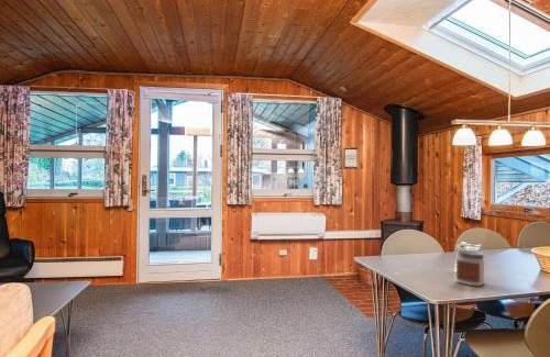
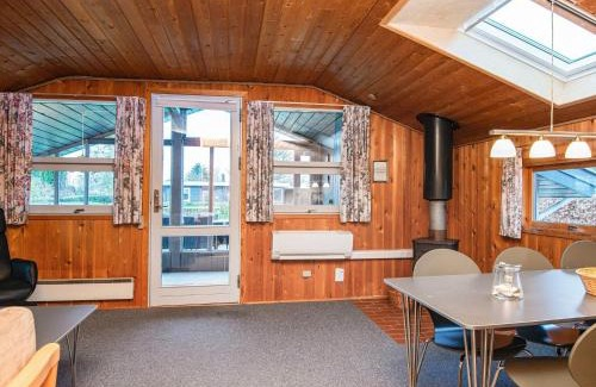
- jar (470, 267)
